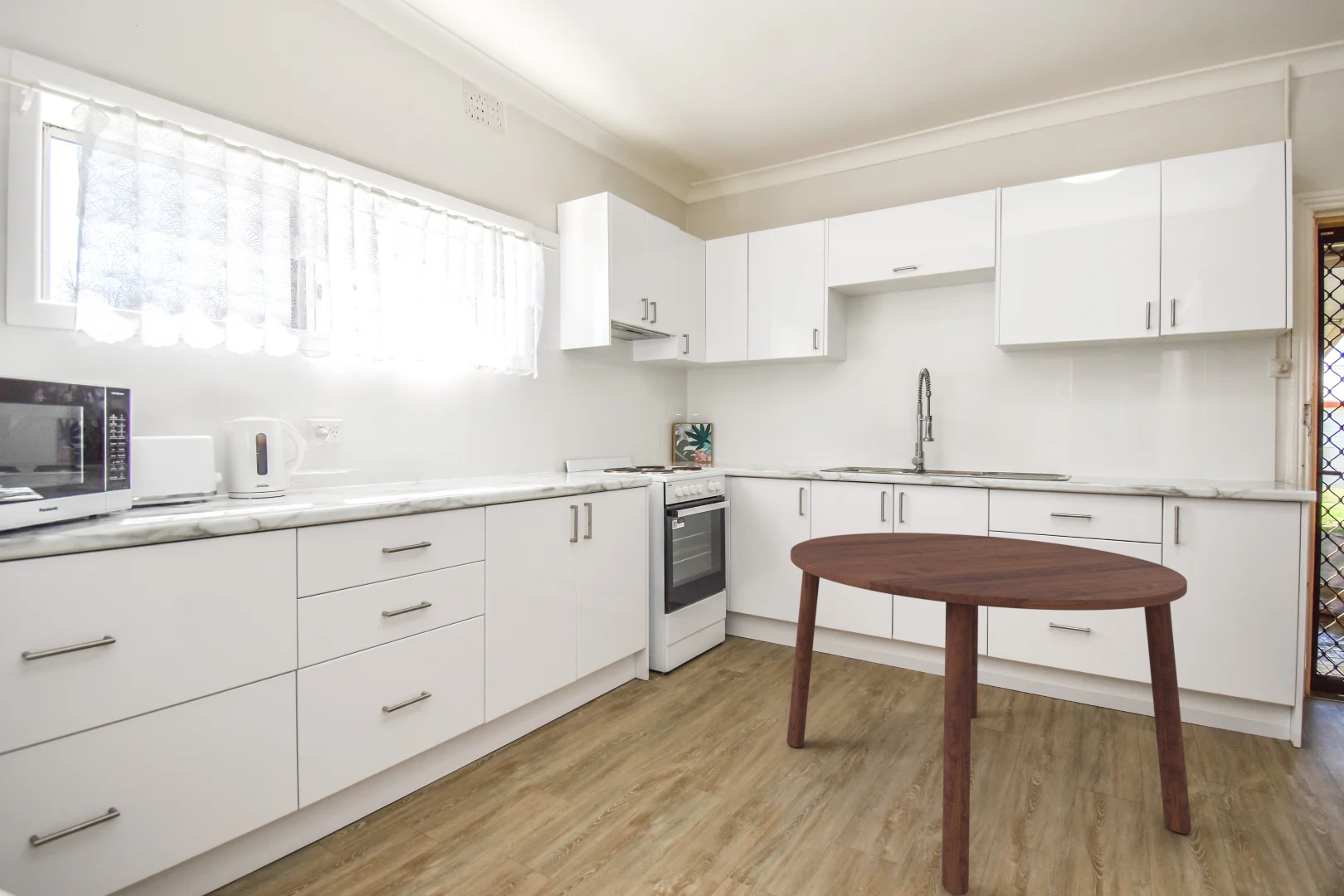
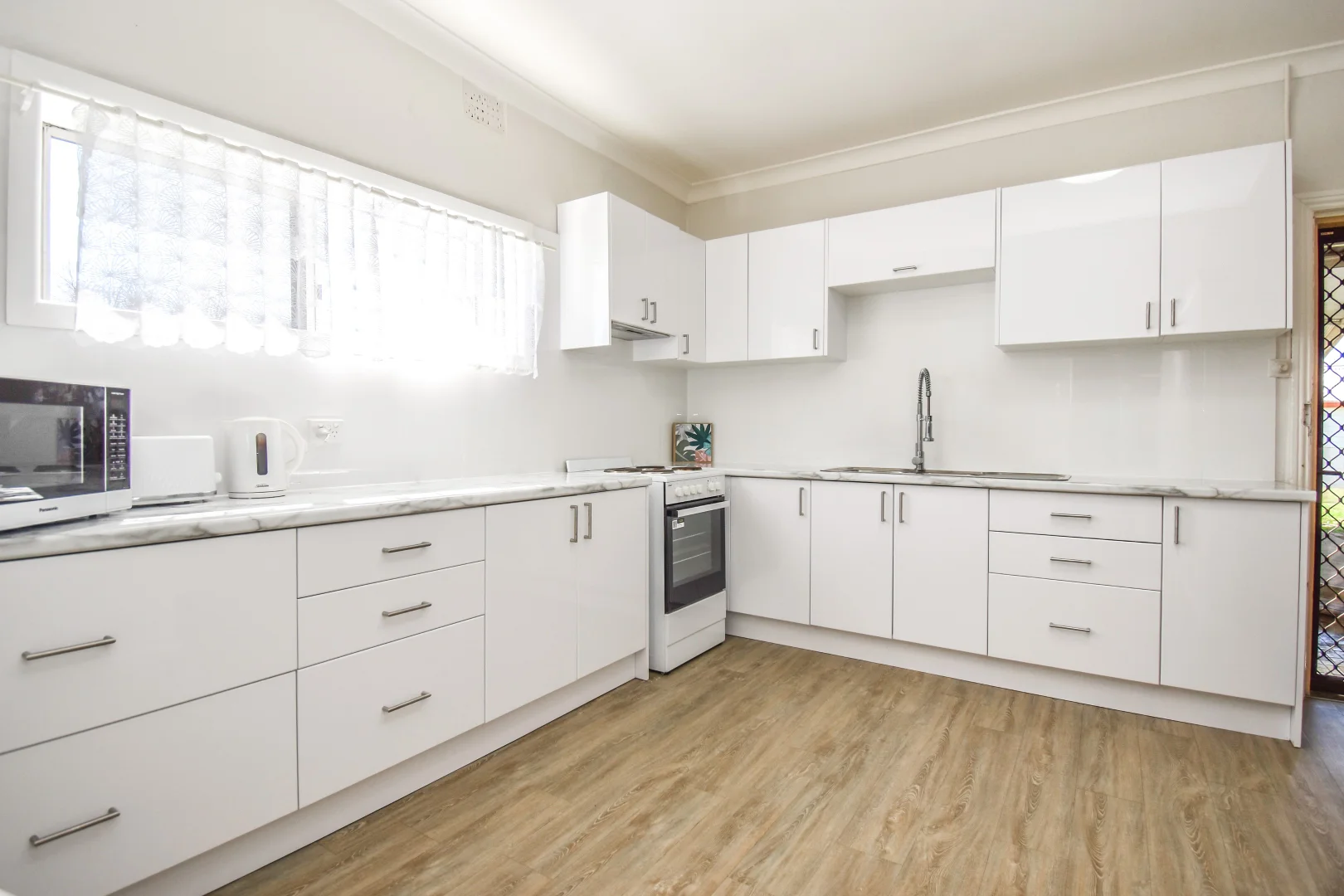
- dining table (964, 670)
